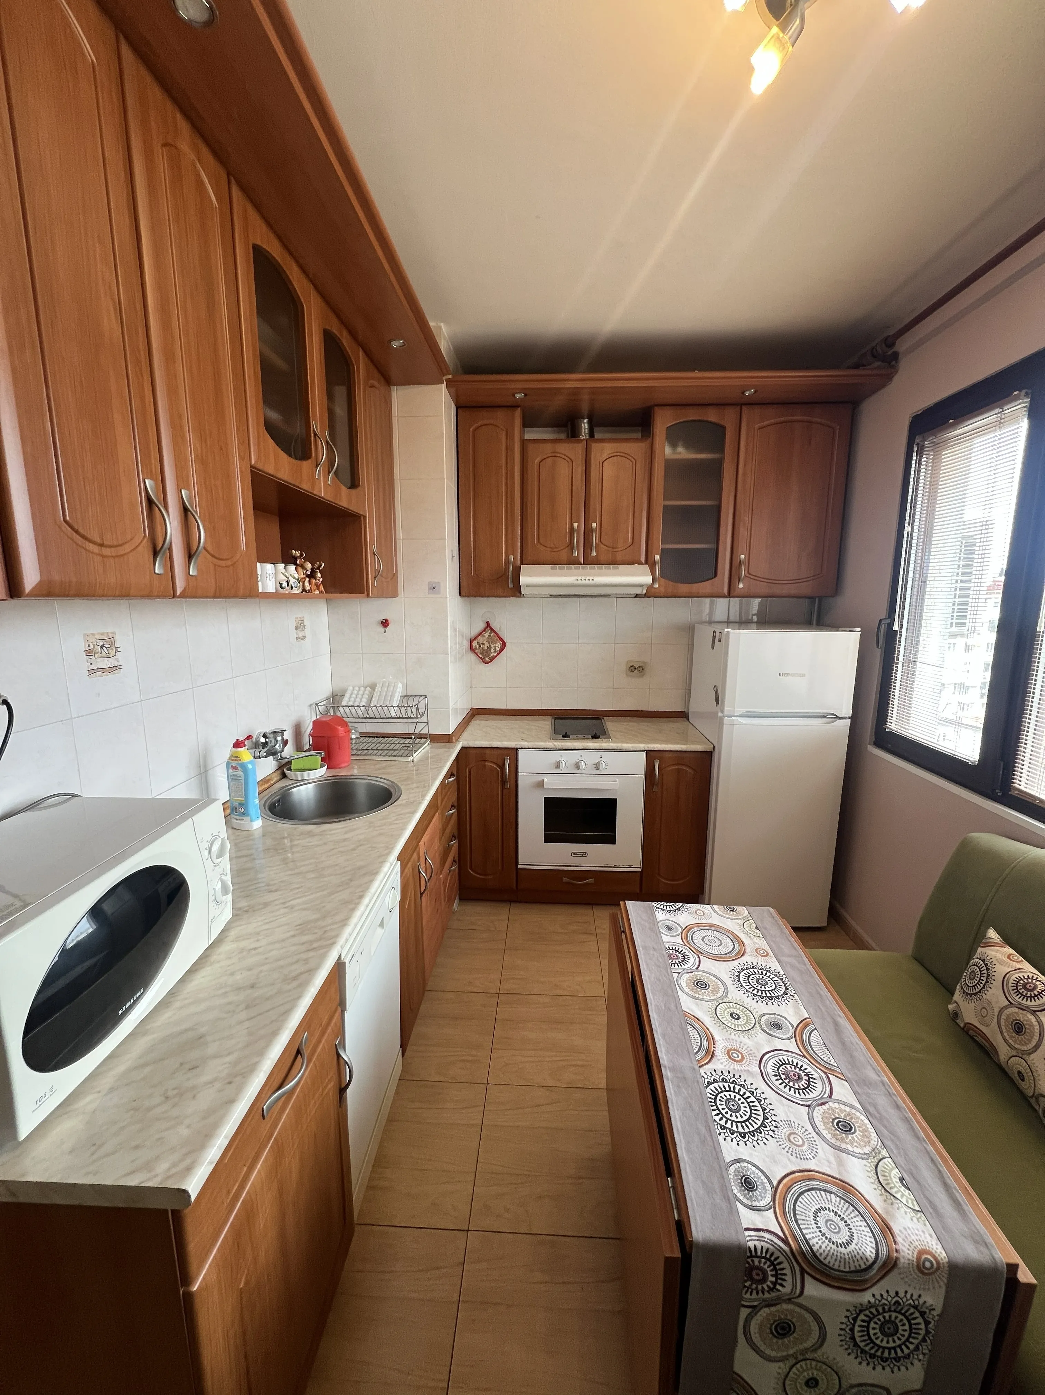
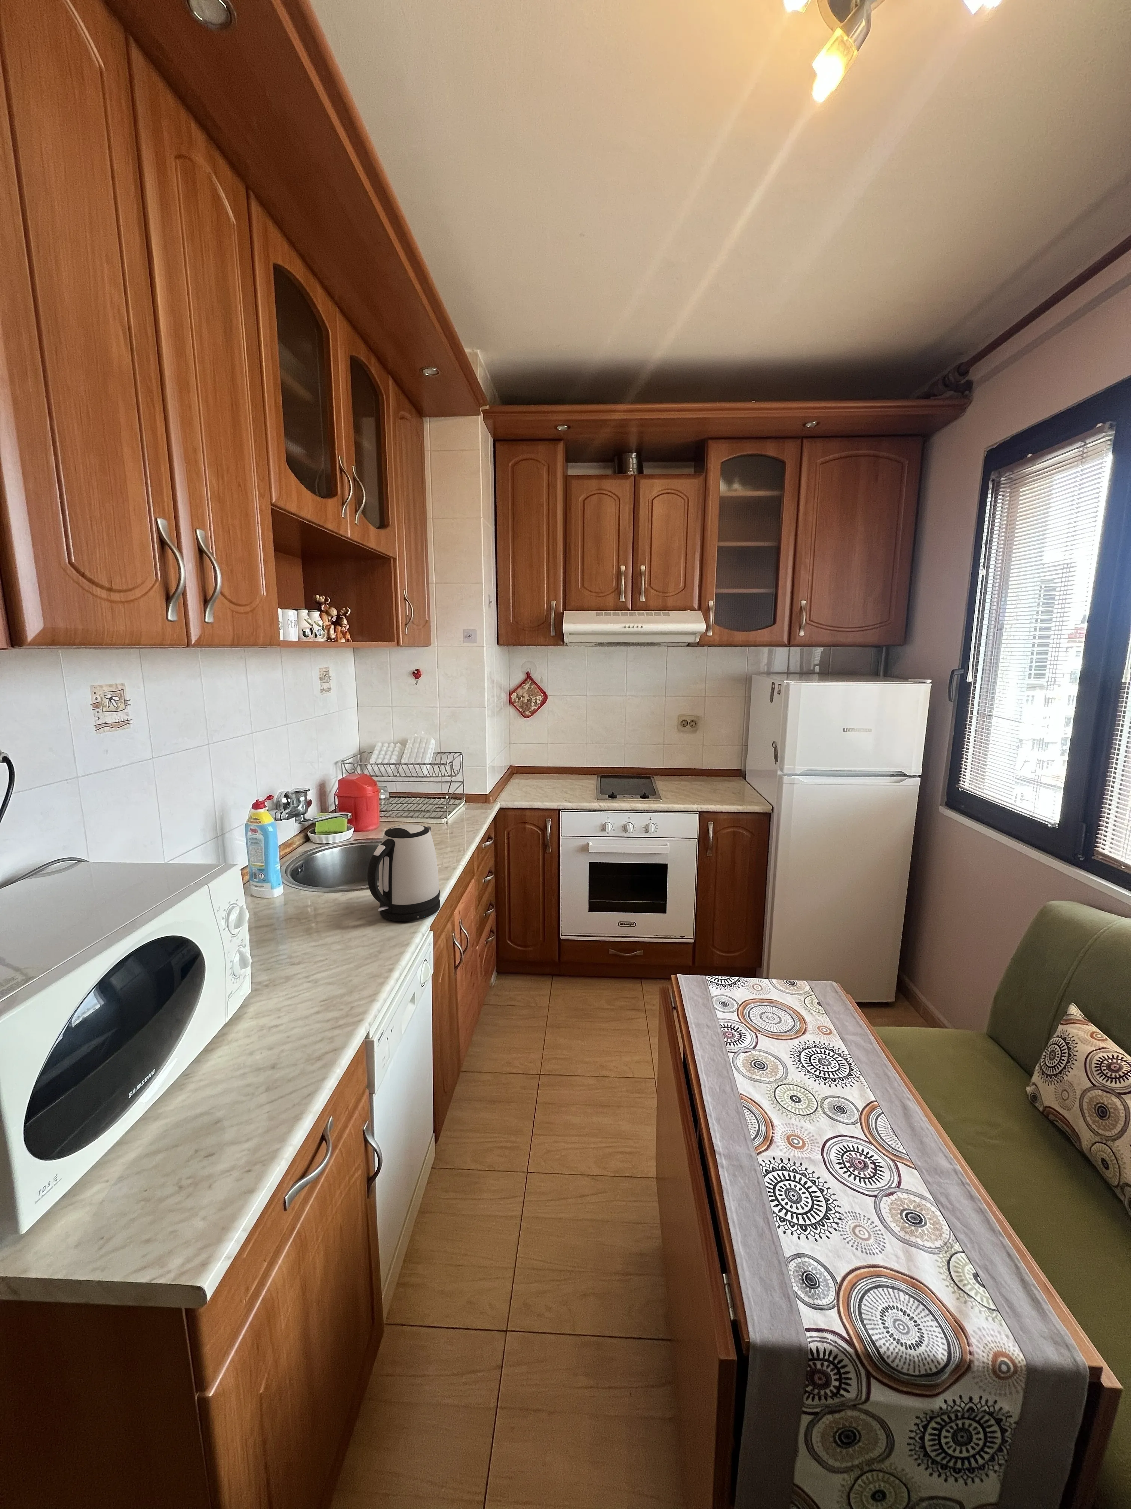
+ kettle (402, 871)
